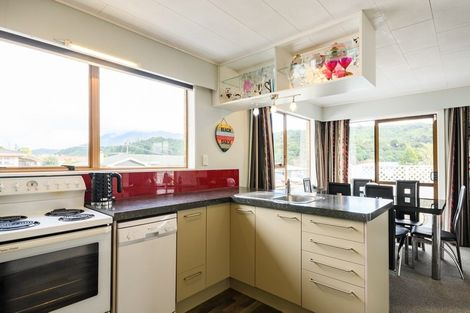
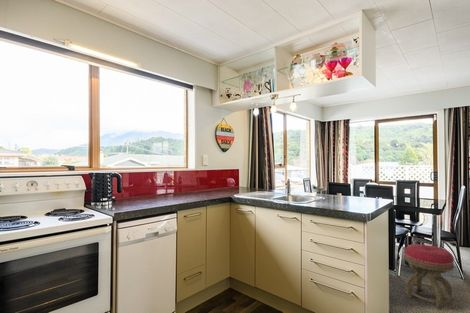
+ stool (428, 273)
